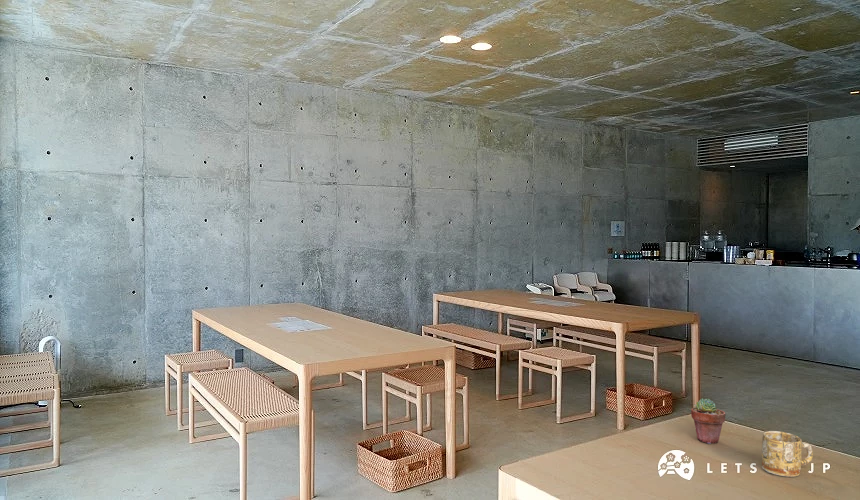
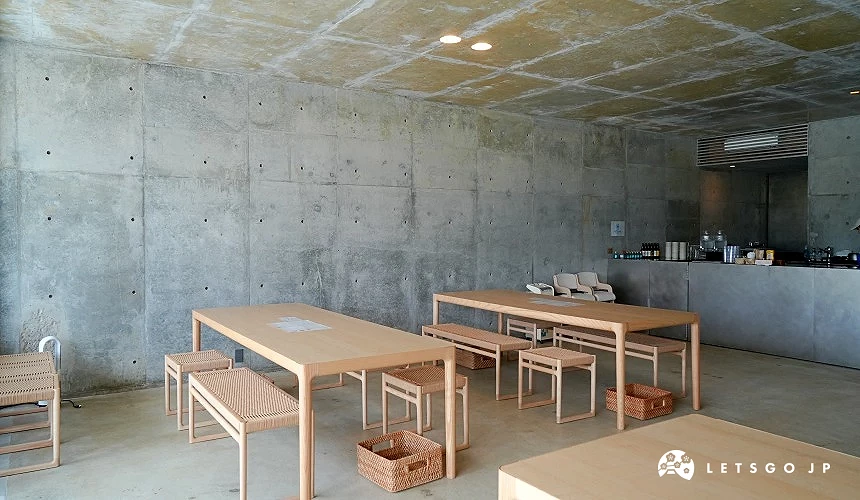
- mug (787, 453)
- potted succulent (707, 419)
